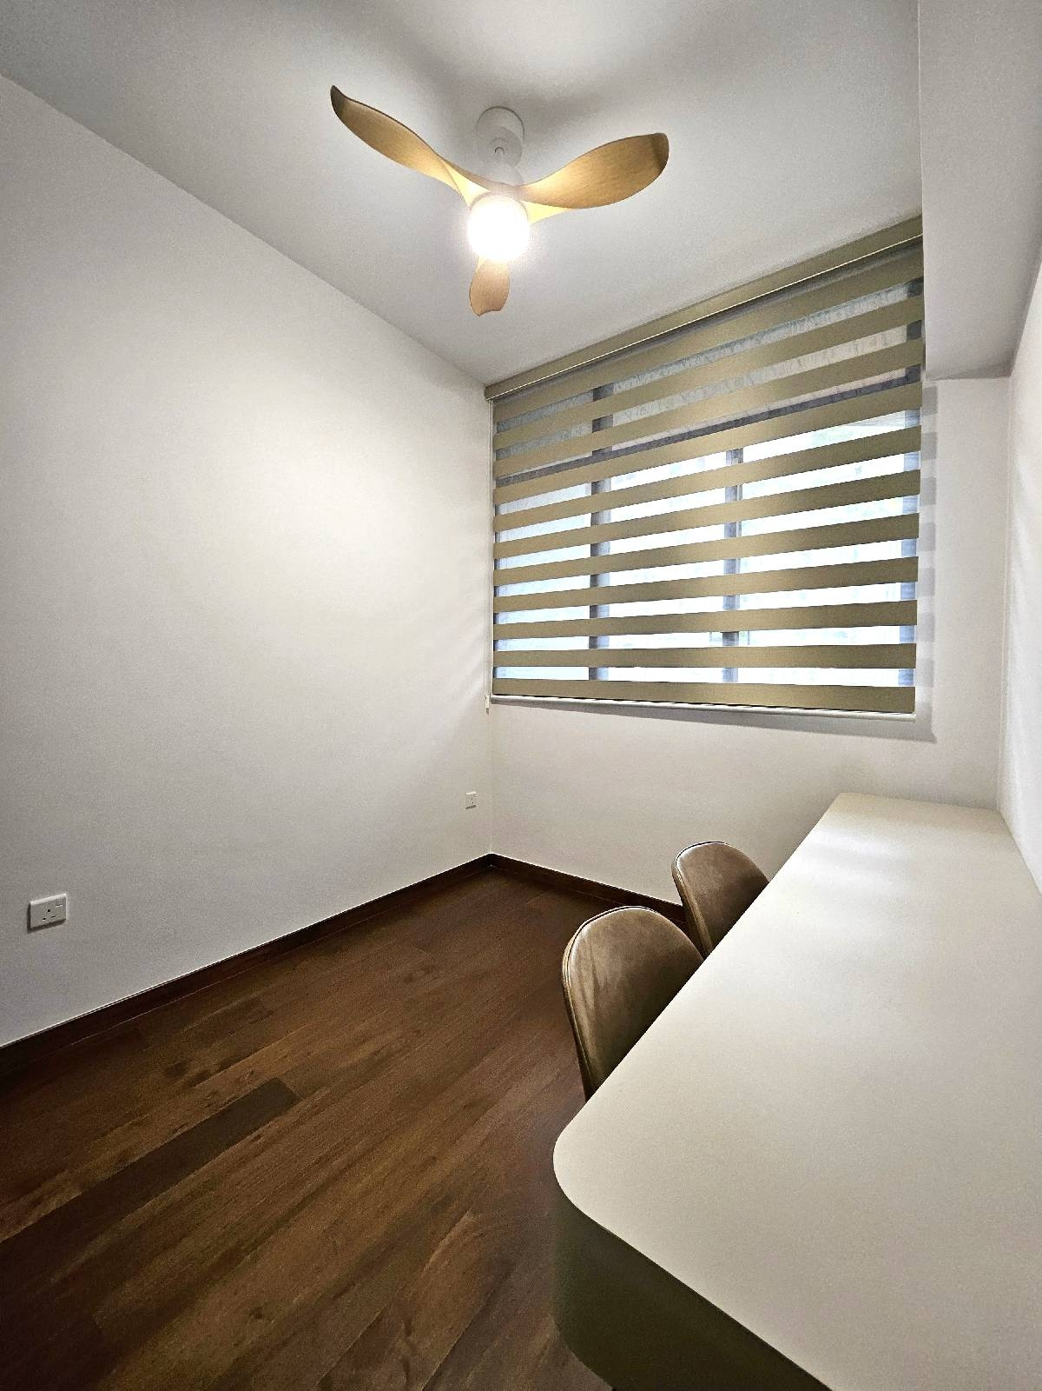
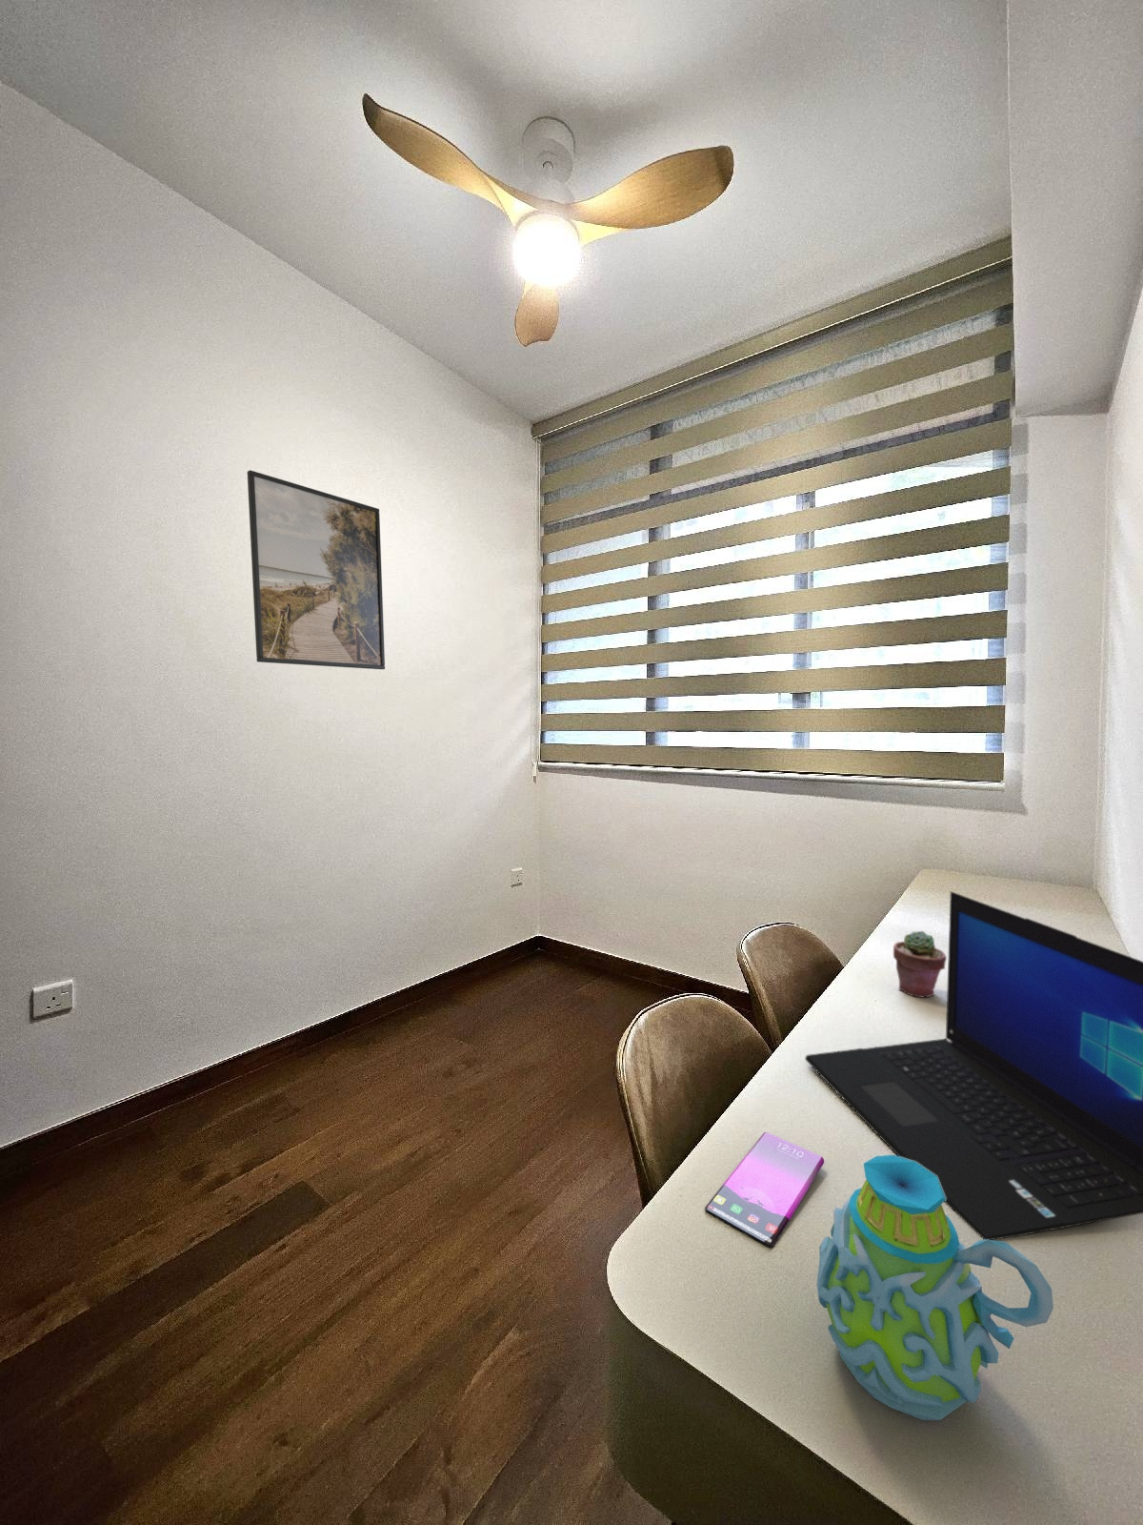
+ potted succulent (918, 961)
+ smartphone (767, 1184)
+ laptop (965, 1029)
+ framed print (322, 580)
+ mug (921, 1282)
